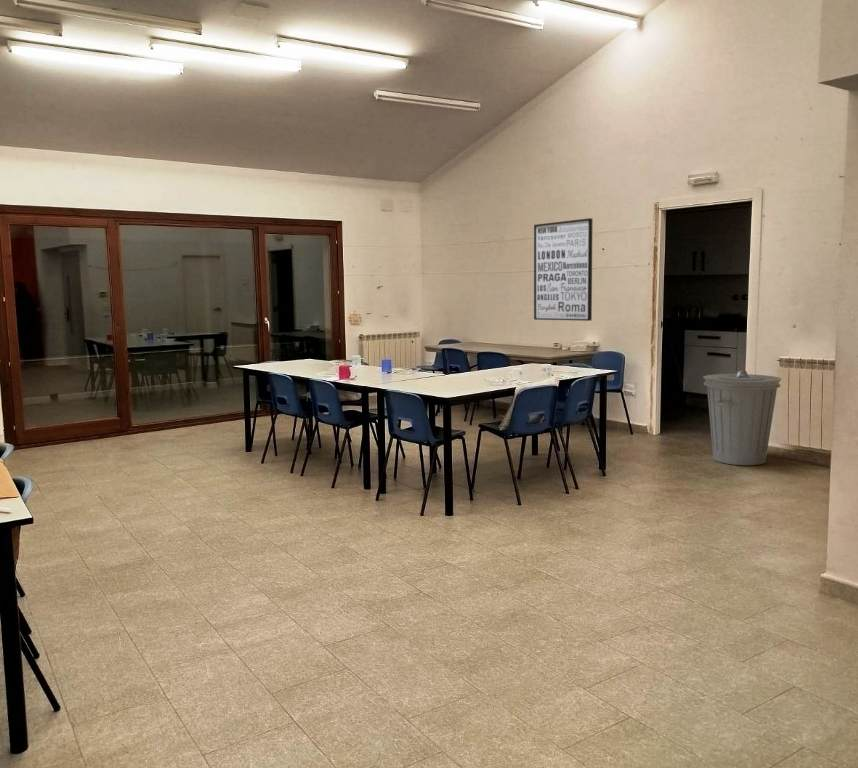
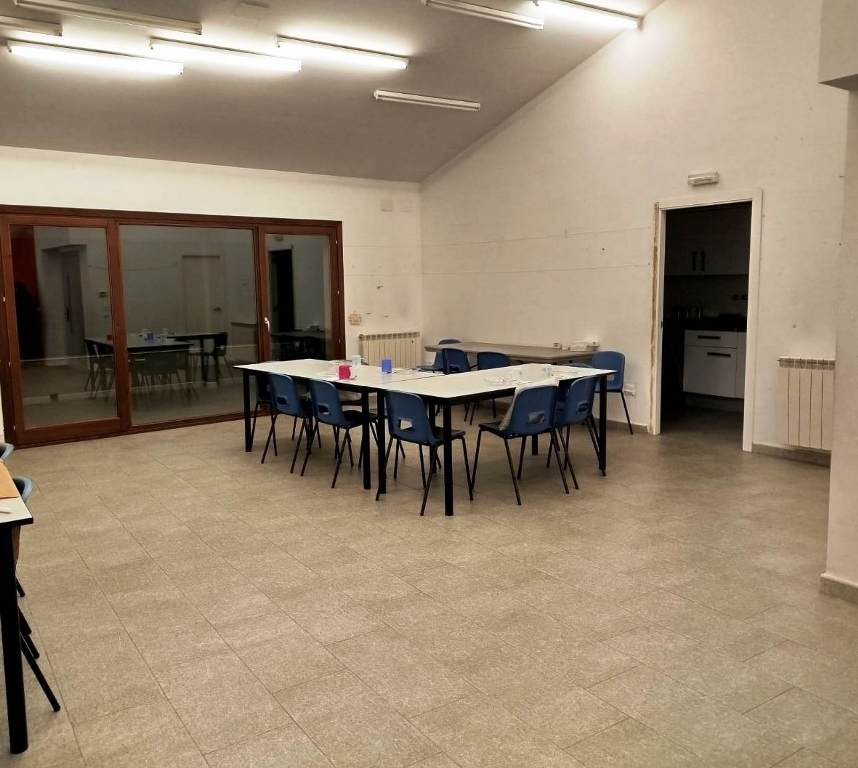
- trash can (740, 415)
- wall art (561, 271)
